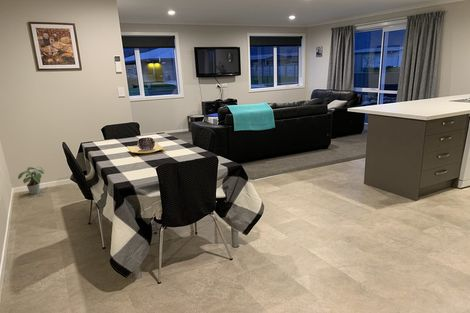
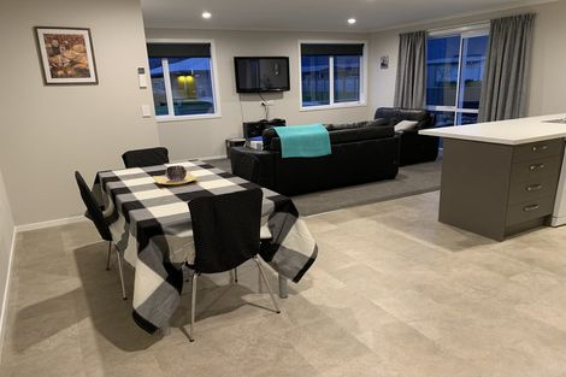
- potted plant (32, 181)
